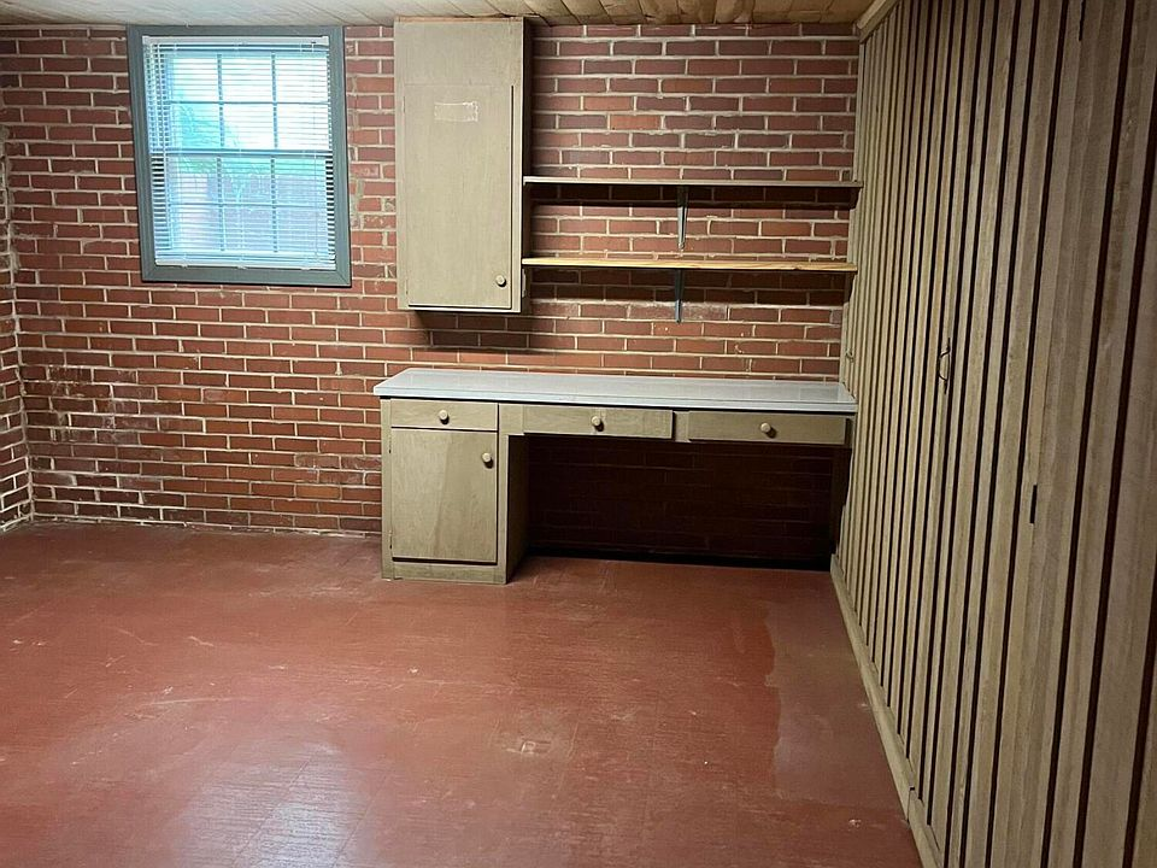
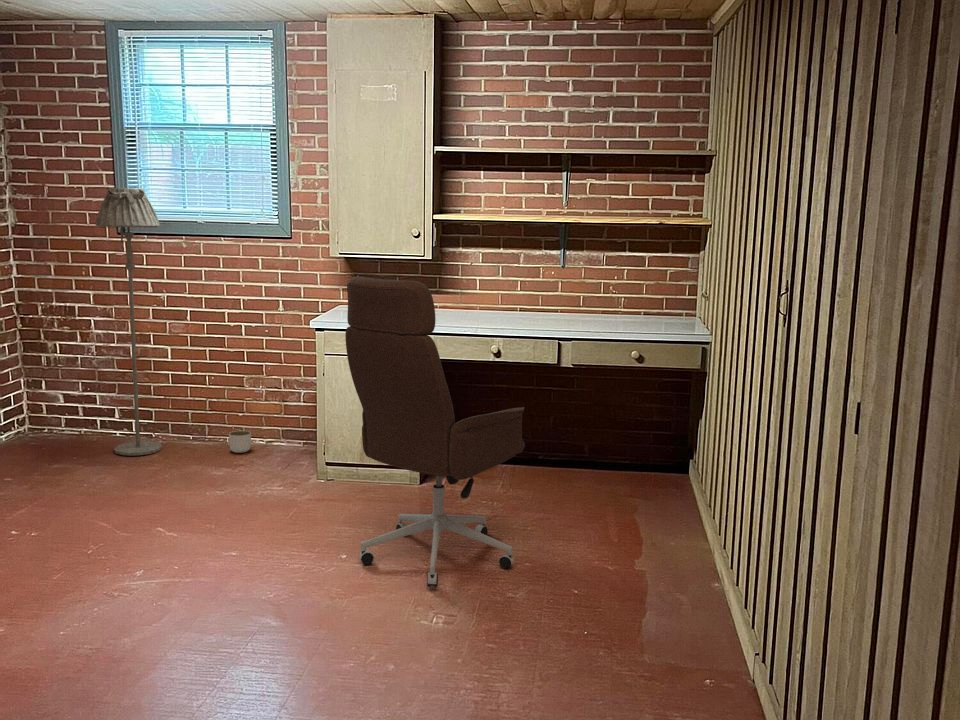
+ planter (240, 442)
+ floor lamp (132, 321)
+ office chair (434, 420)
